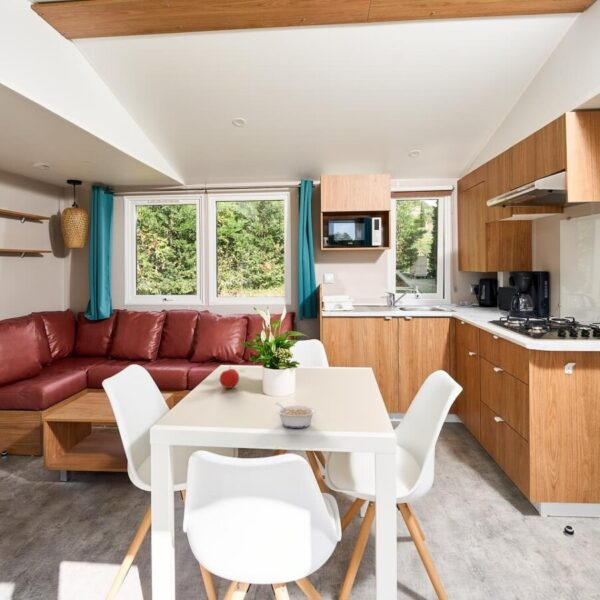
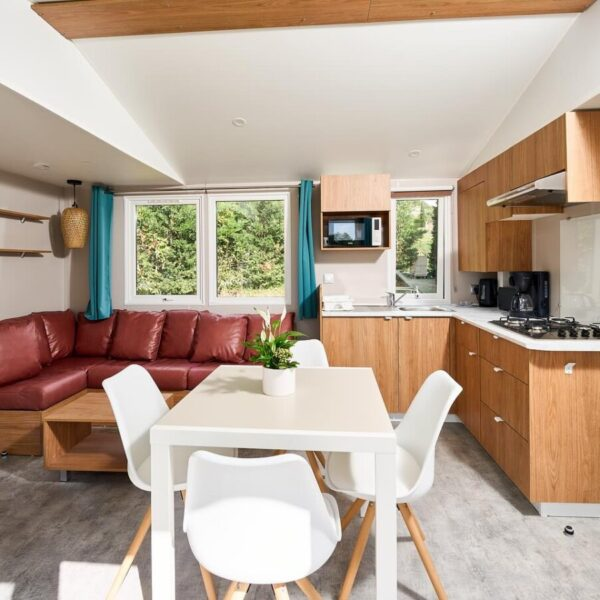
- legume (294, 415)
- fruit (229, 376)
